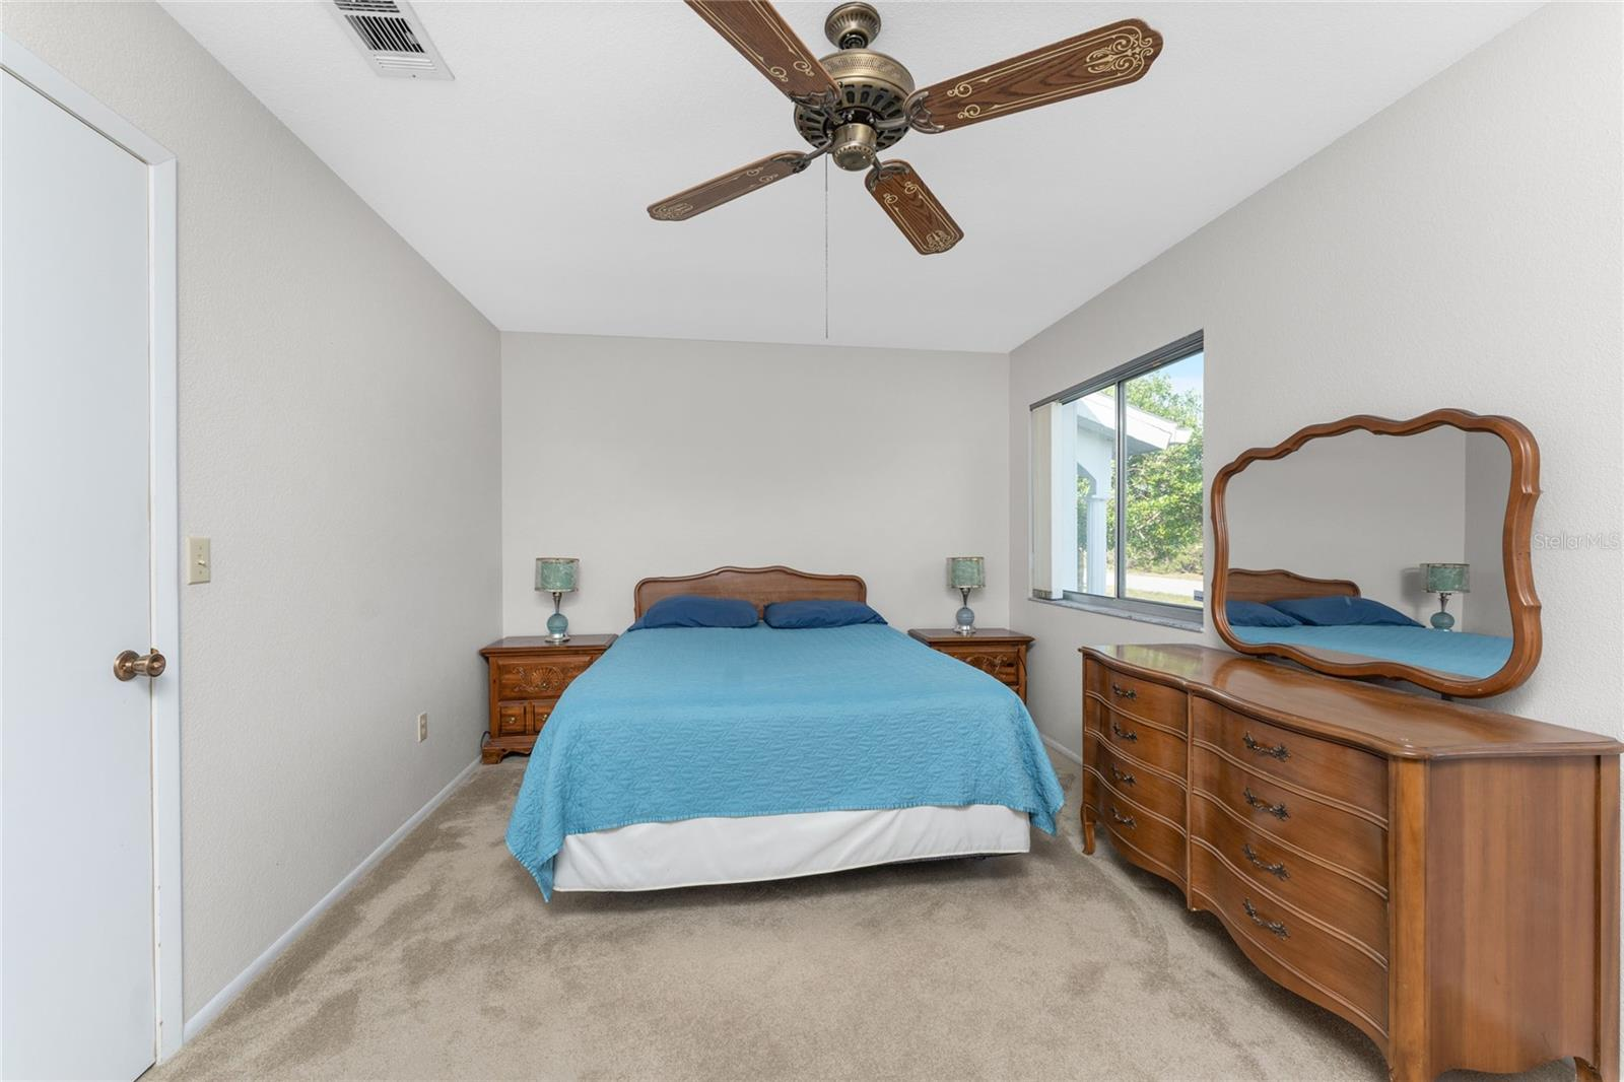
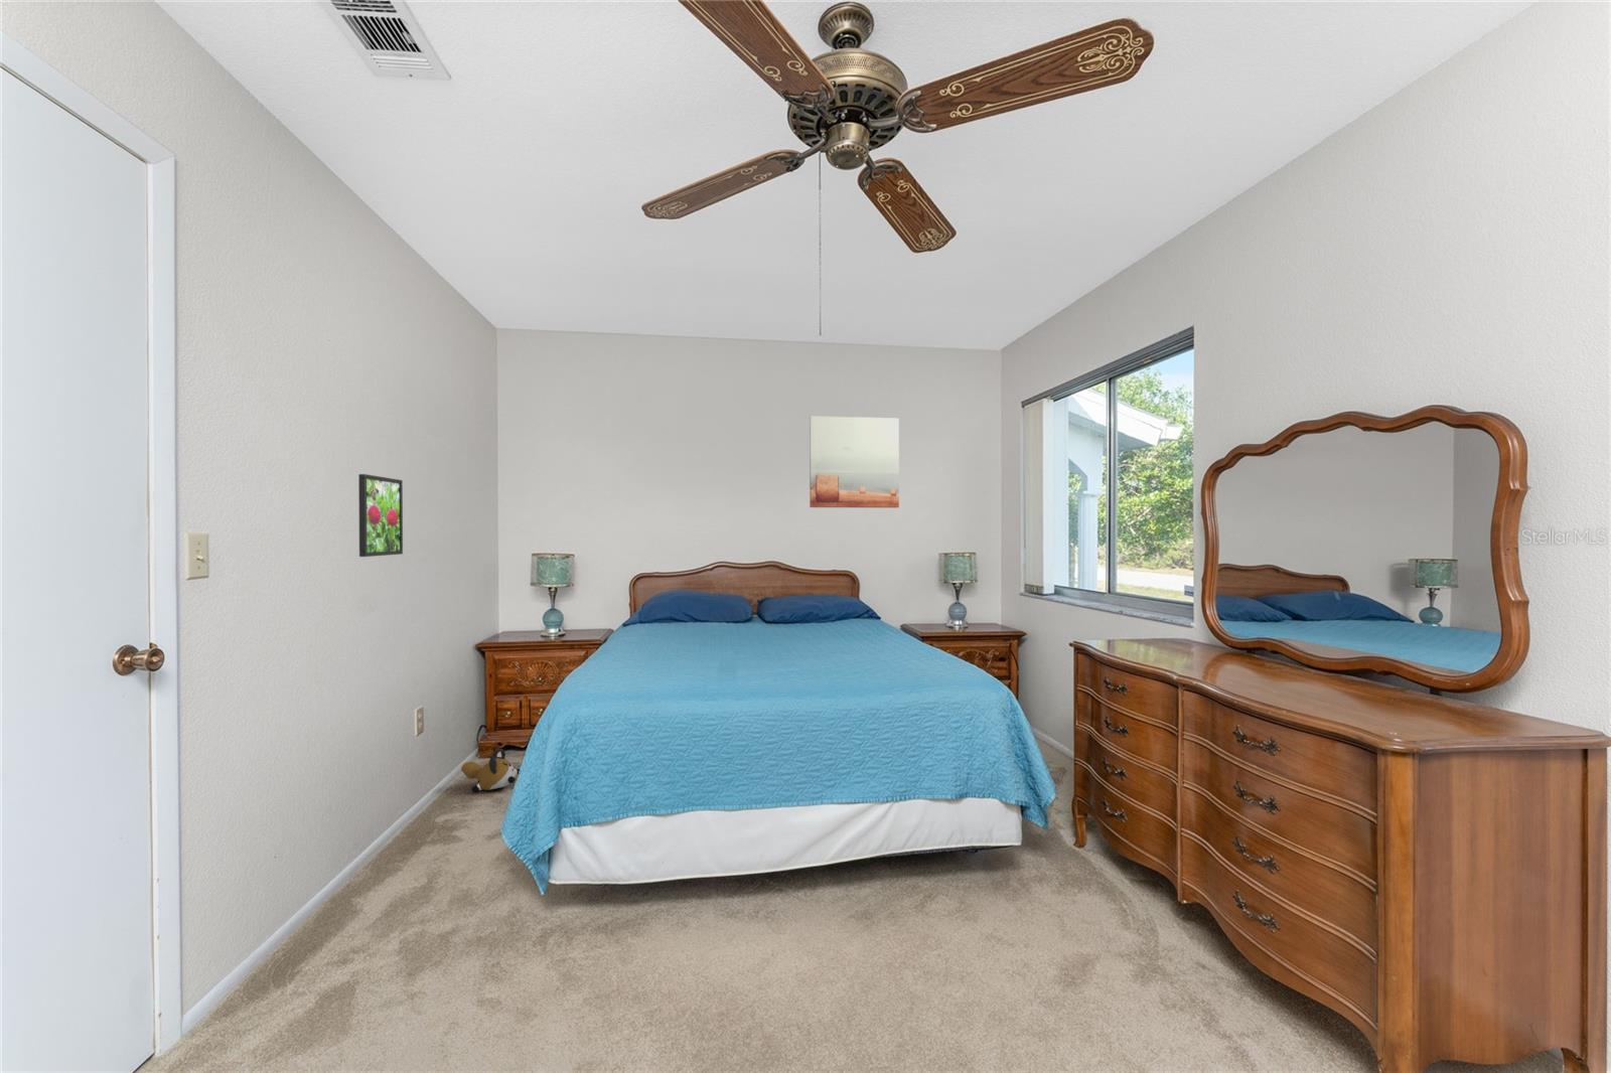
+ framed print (382, 515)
+ wall art (854, 462)
+ plush toy (489, 769)
